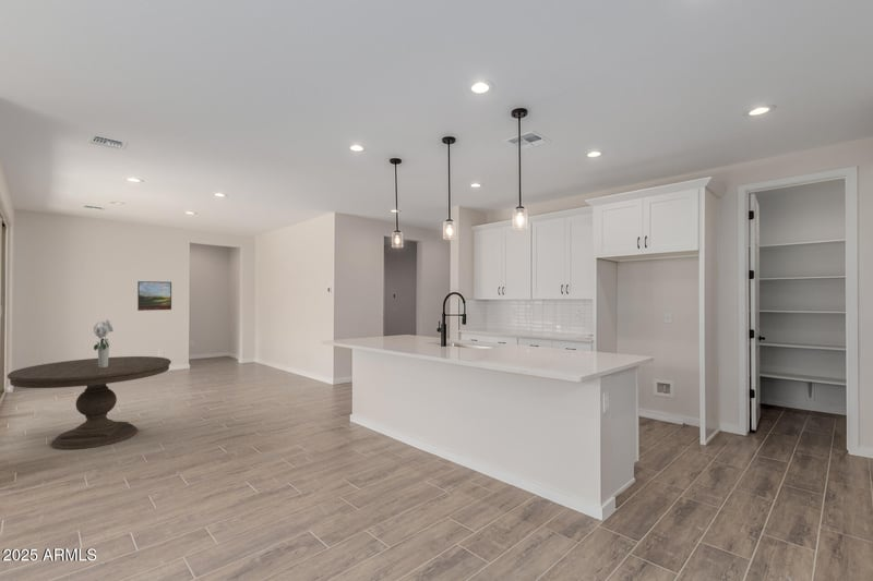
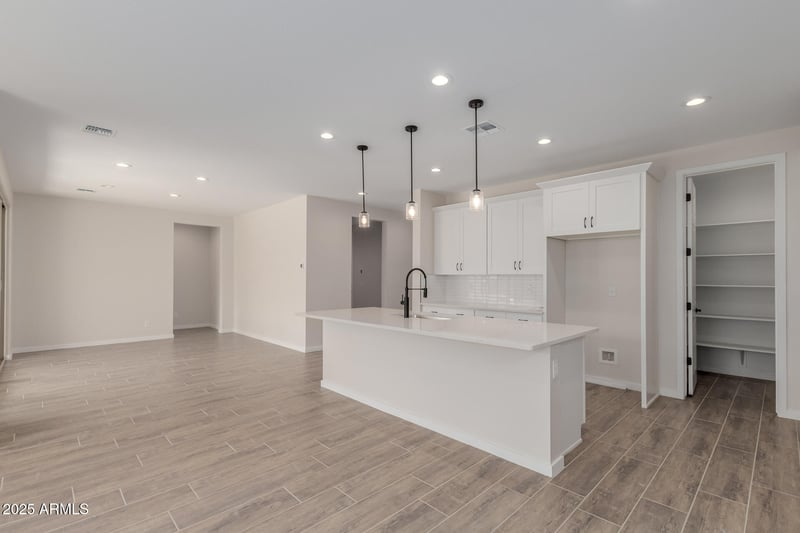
- bouquet (101, 342)
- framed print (155, 295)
- dining table (96, 401)
